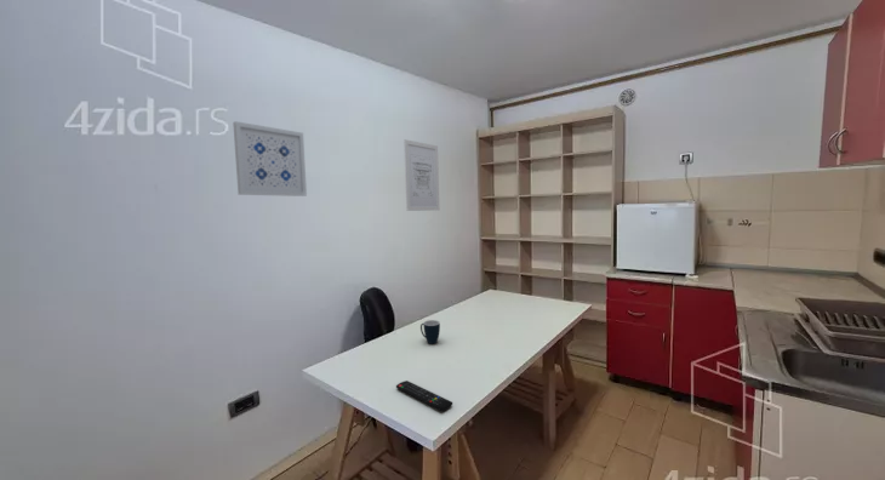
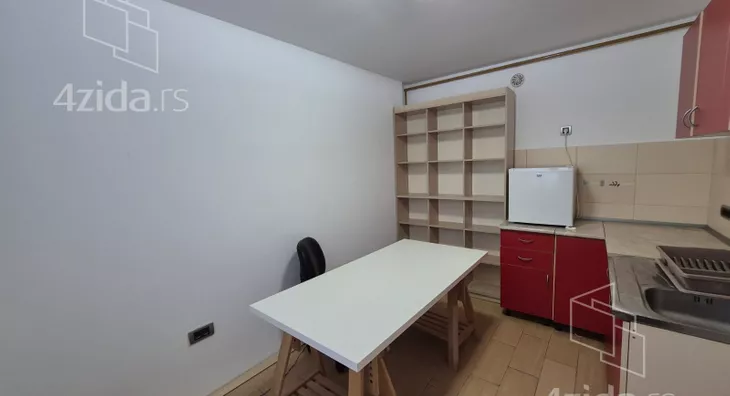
- remote control (422, 395)
- wall art (272, 161)
- mug (429, 331)
- wall art (422, 177)
